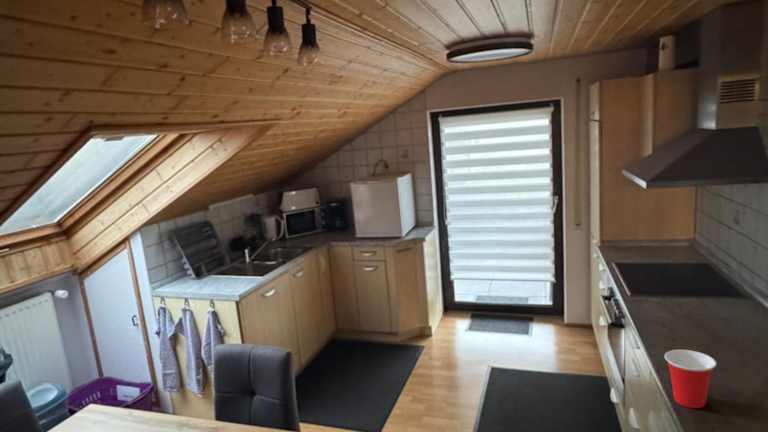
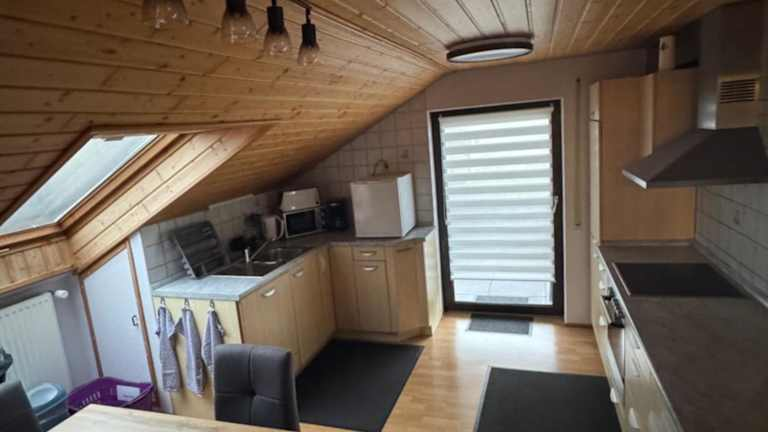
- cup (689, 380)
